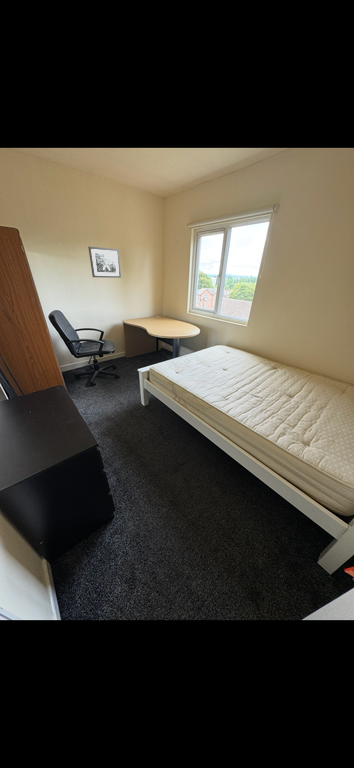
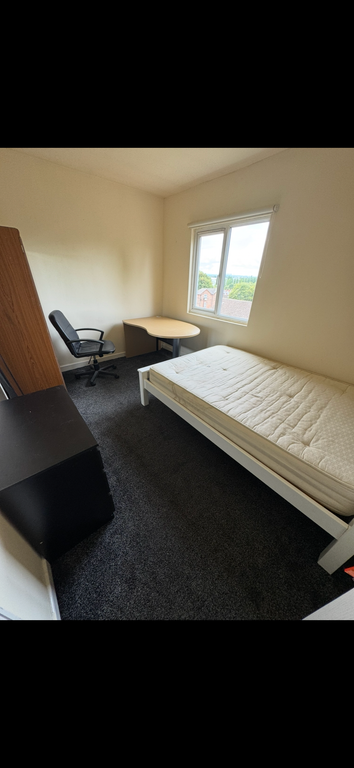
- wall art (105, 263)
